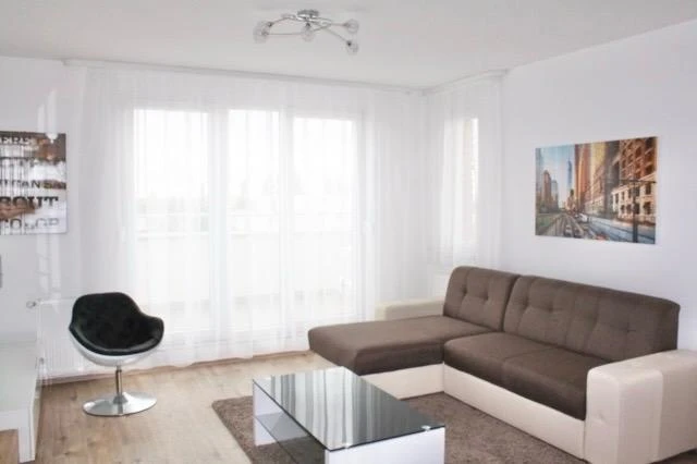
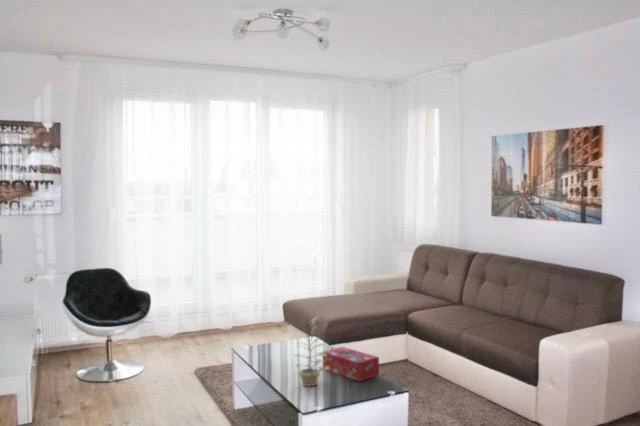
+ tissue box (350, 363)
+ plant (311, 350)
